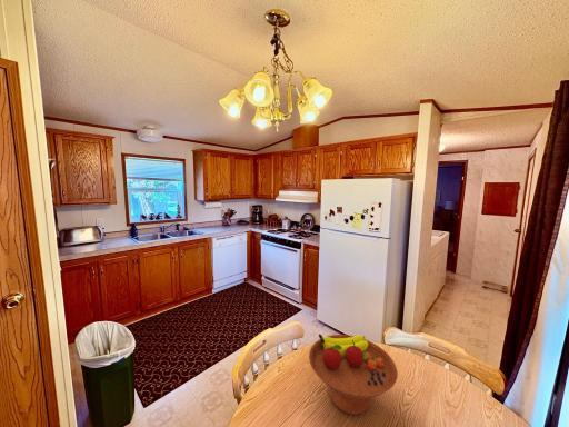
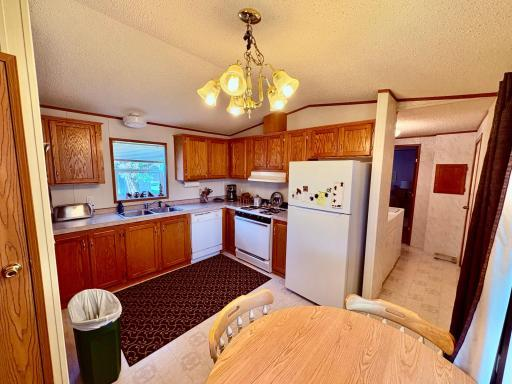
- fruit bowl (350, 370)
